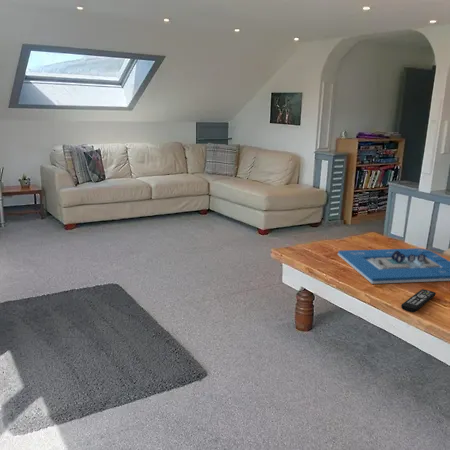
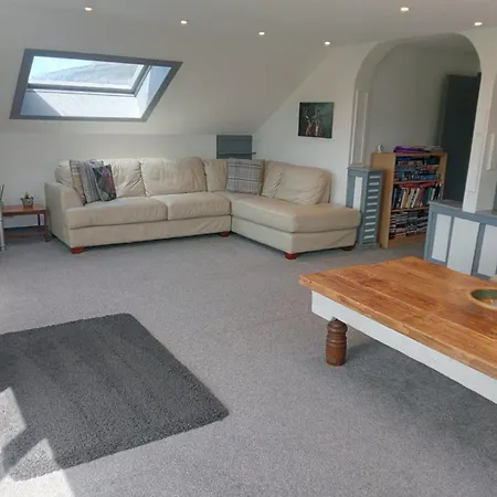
- architectural model (402, 260)
- remote control (418, 300)
